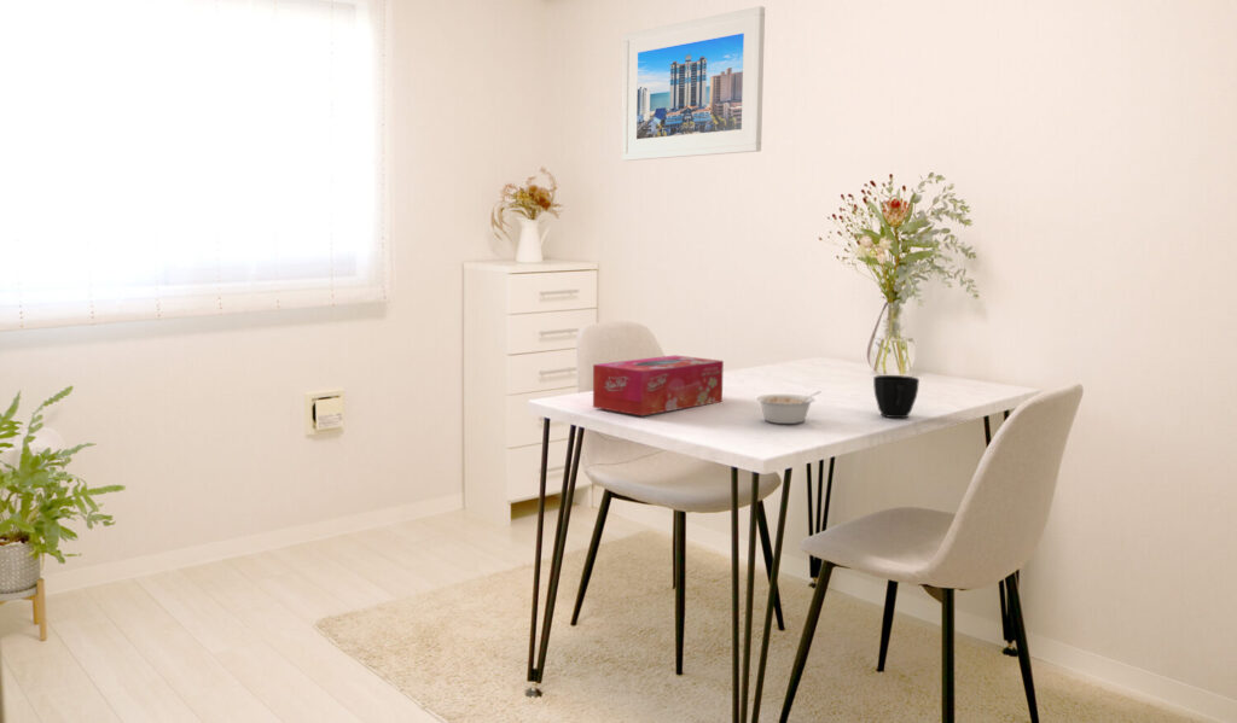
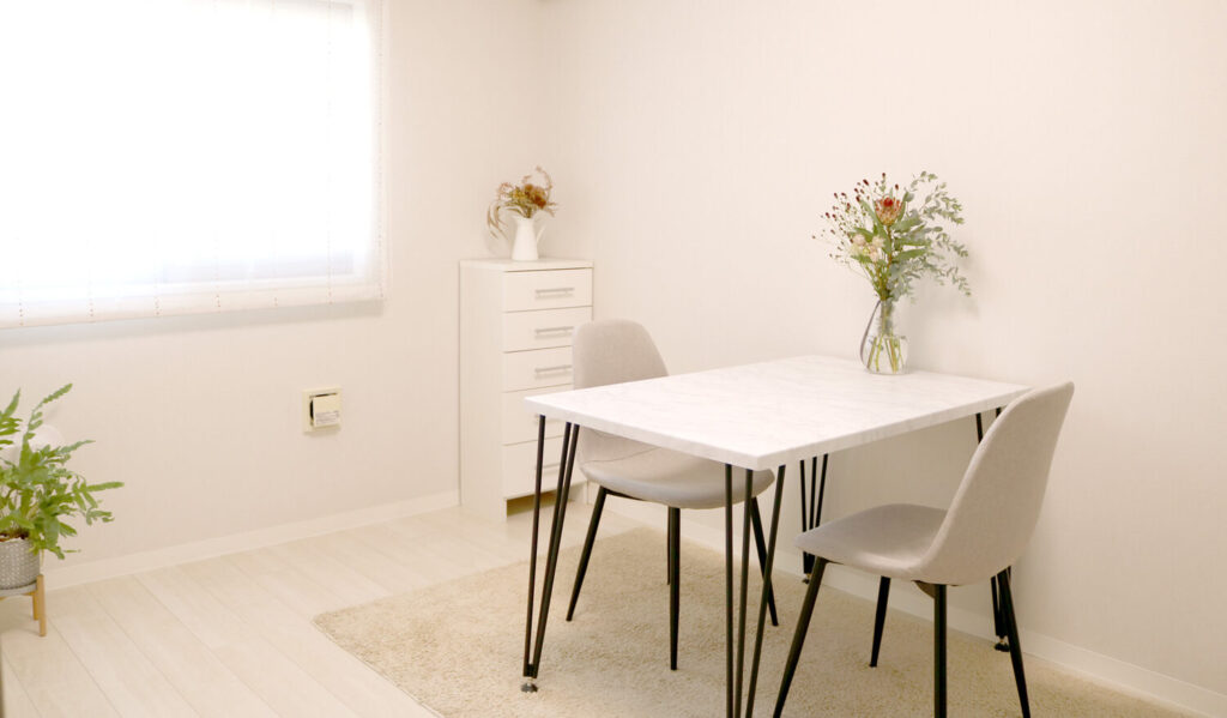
- legume (785, 407)
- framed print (687, 89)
- tissue box (658, 383)
- cup (894, 397)
